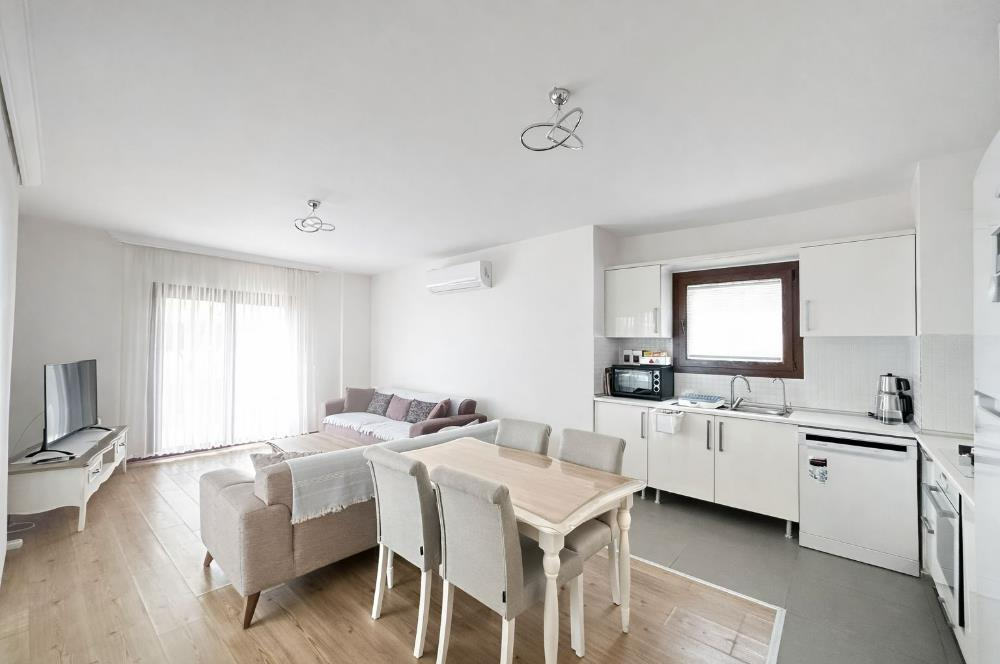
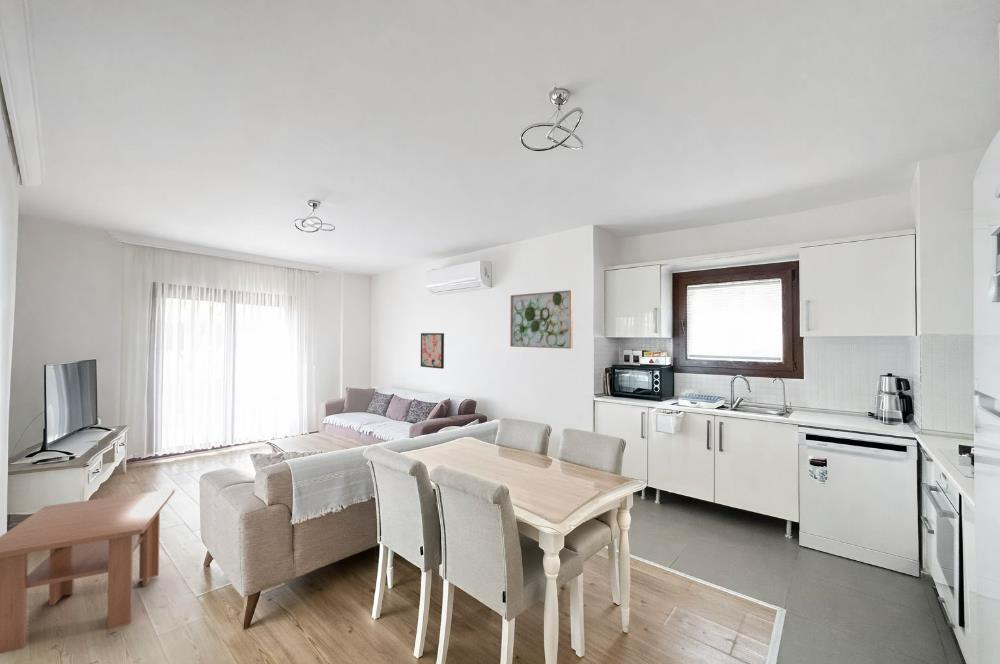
+ wall art (432, 350)
+ coffee table (90, 562)
+ wall art (539, 320)
